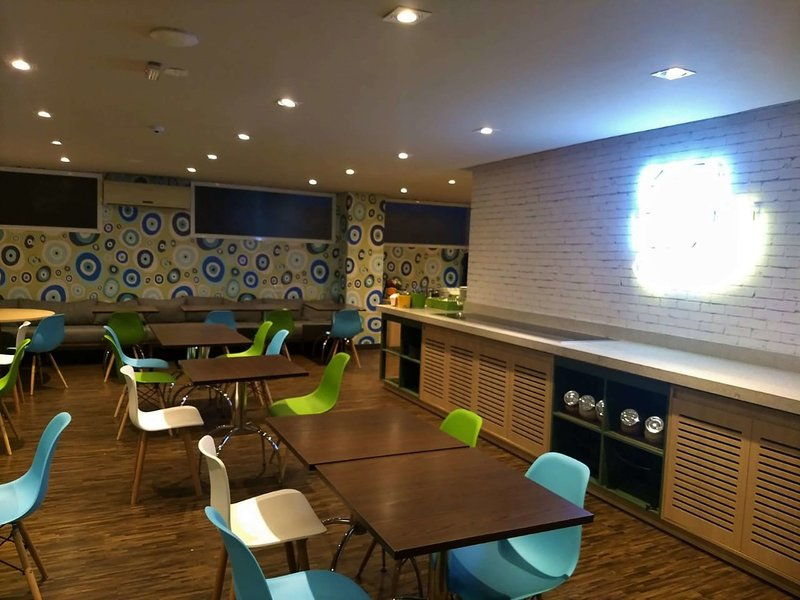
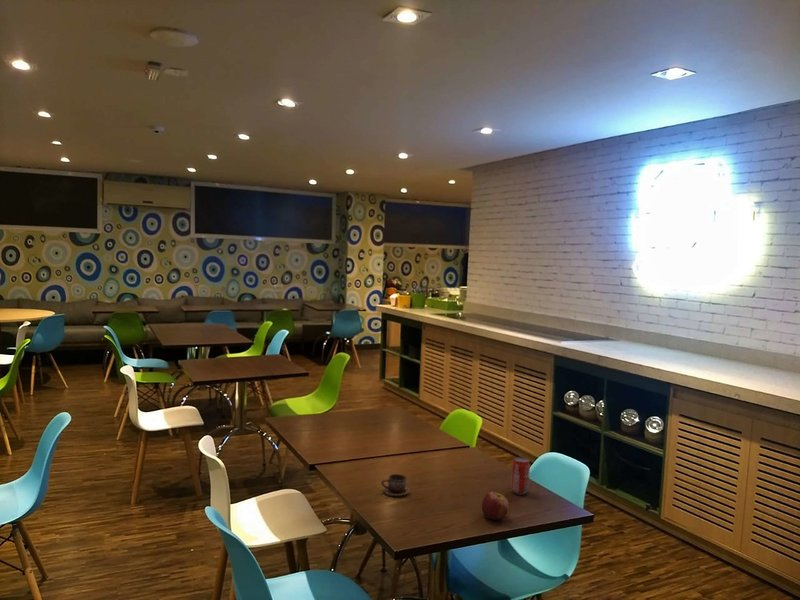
+ cup (395, 484)
+ beverage can (520, 475)
+ apple (495, 505)
